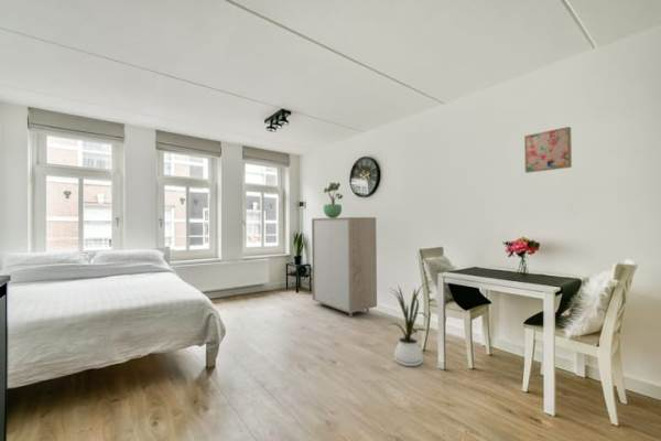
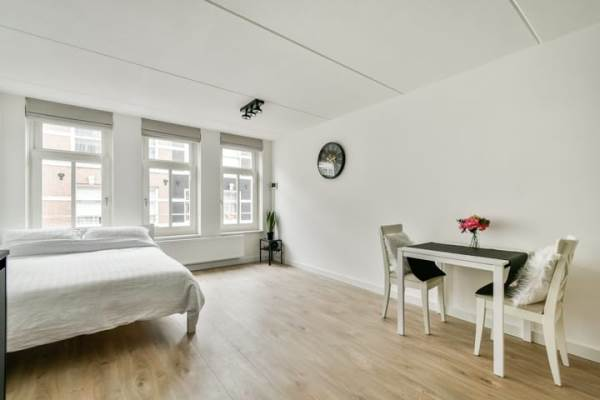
- wall art (546, 150)
- potted plant (332, 200)
- storage cabinet (343, 262)
- house plant (410, 320)
